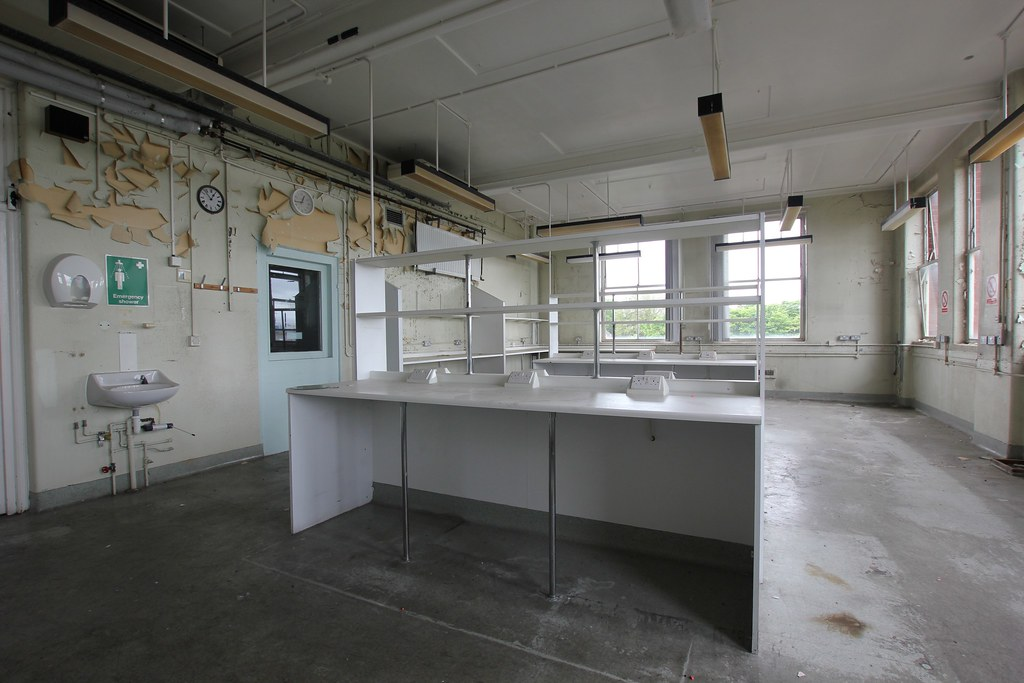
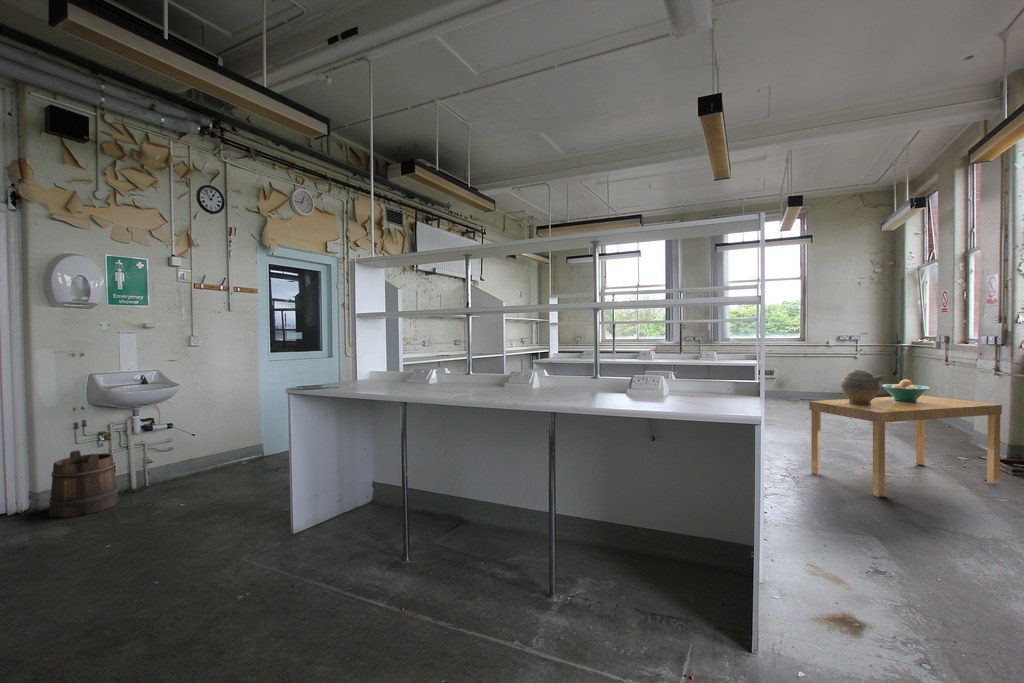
+ dining table (916, 440)
+ bucket (84, 480)
+ ceramic jug (864, 387)
+ fruit bowl (905, 390)
